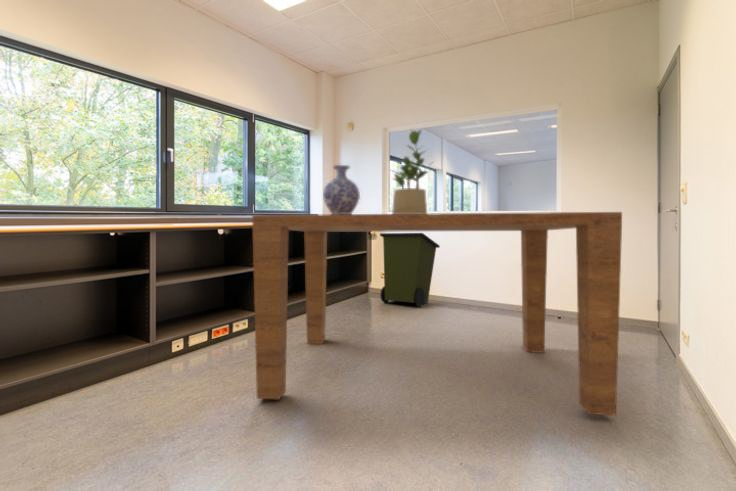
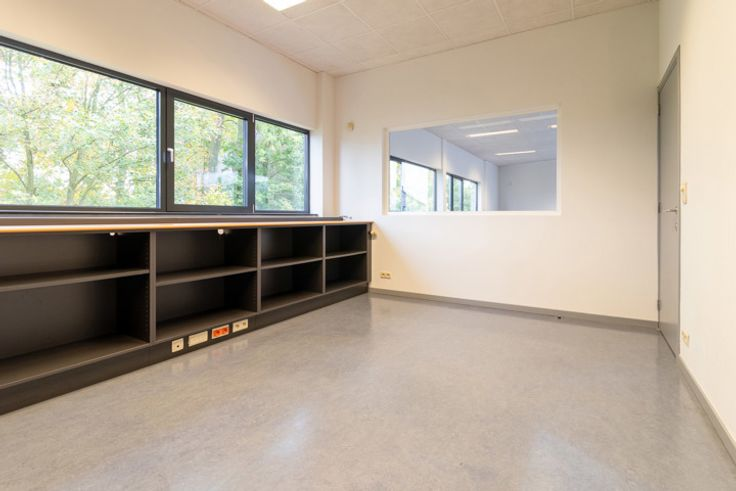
- table (423, 230)
- vase (341, 192)
- trash can (409, 268)
- potted plant (407, 173)
